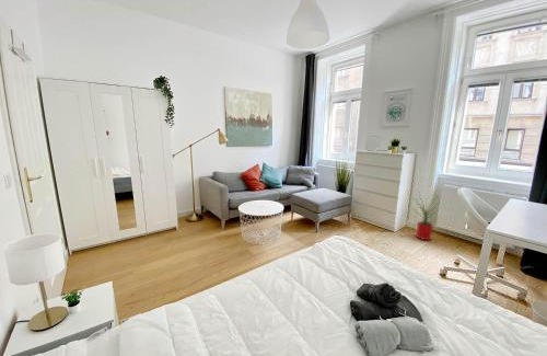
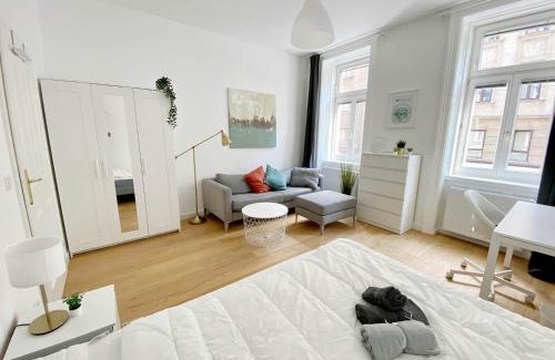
- house plant (426, 215)
